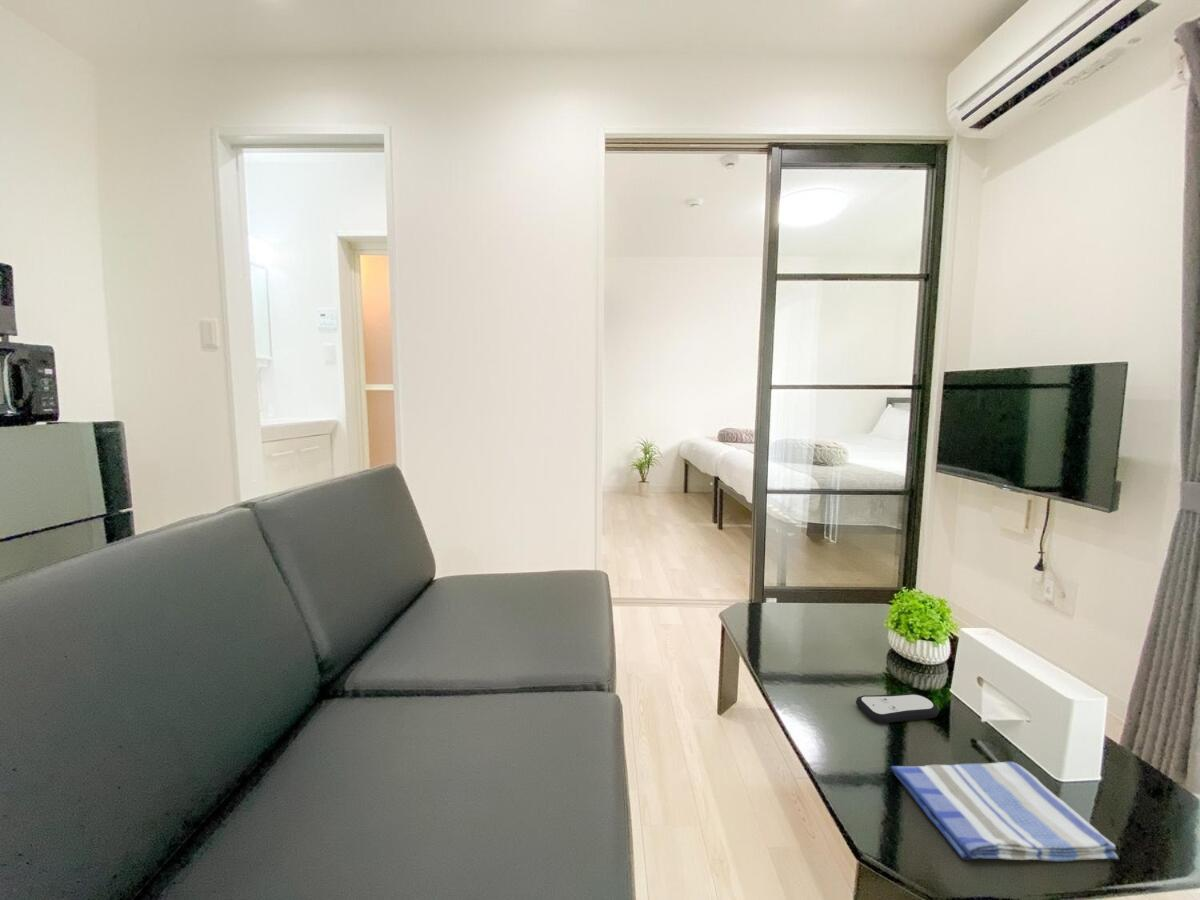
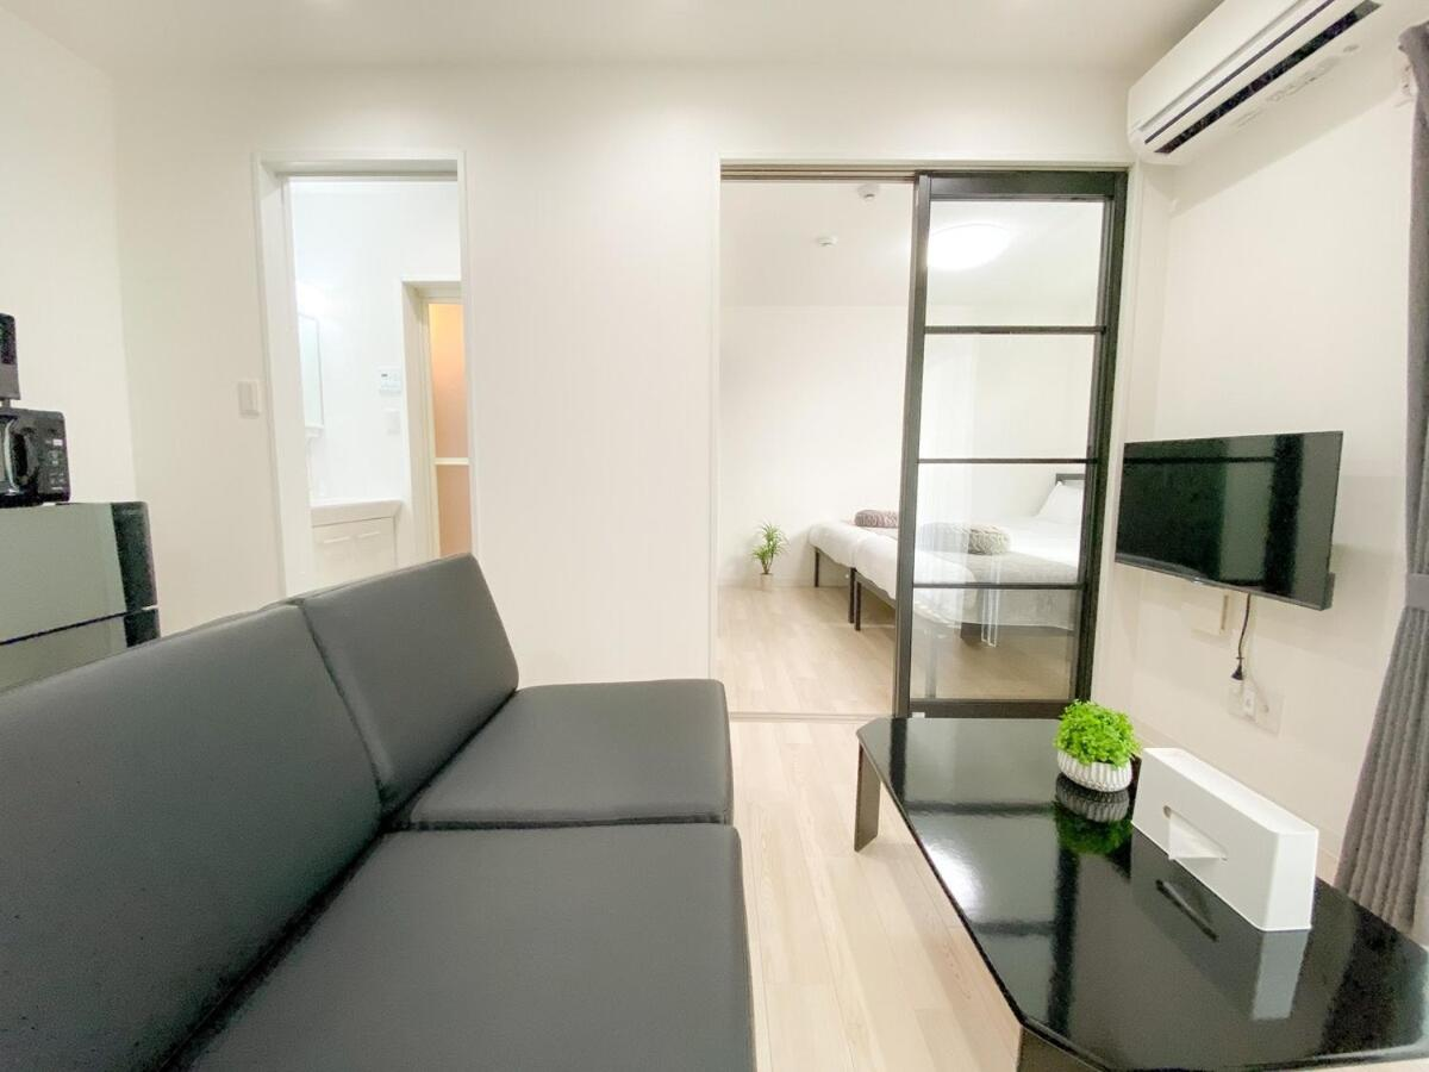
- dish towel (993, 804)
- remote control (898, 706)
